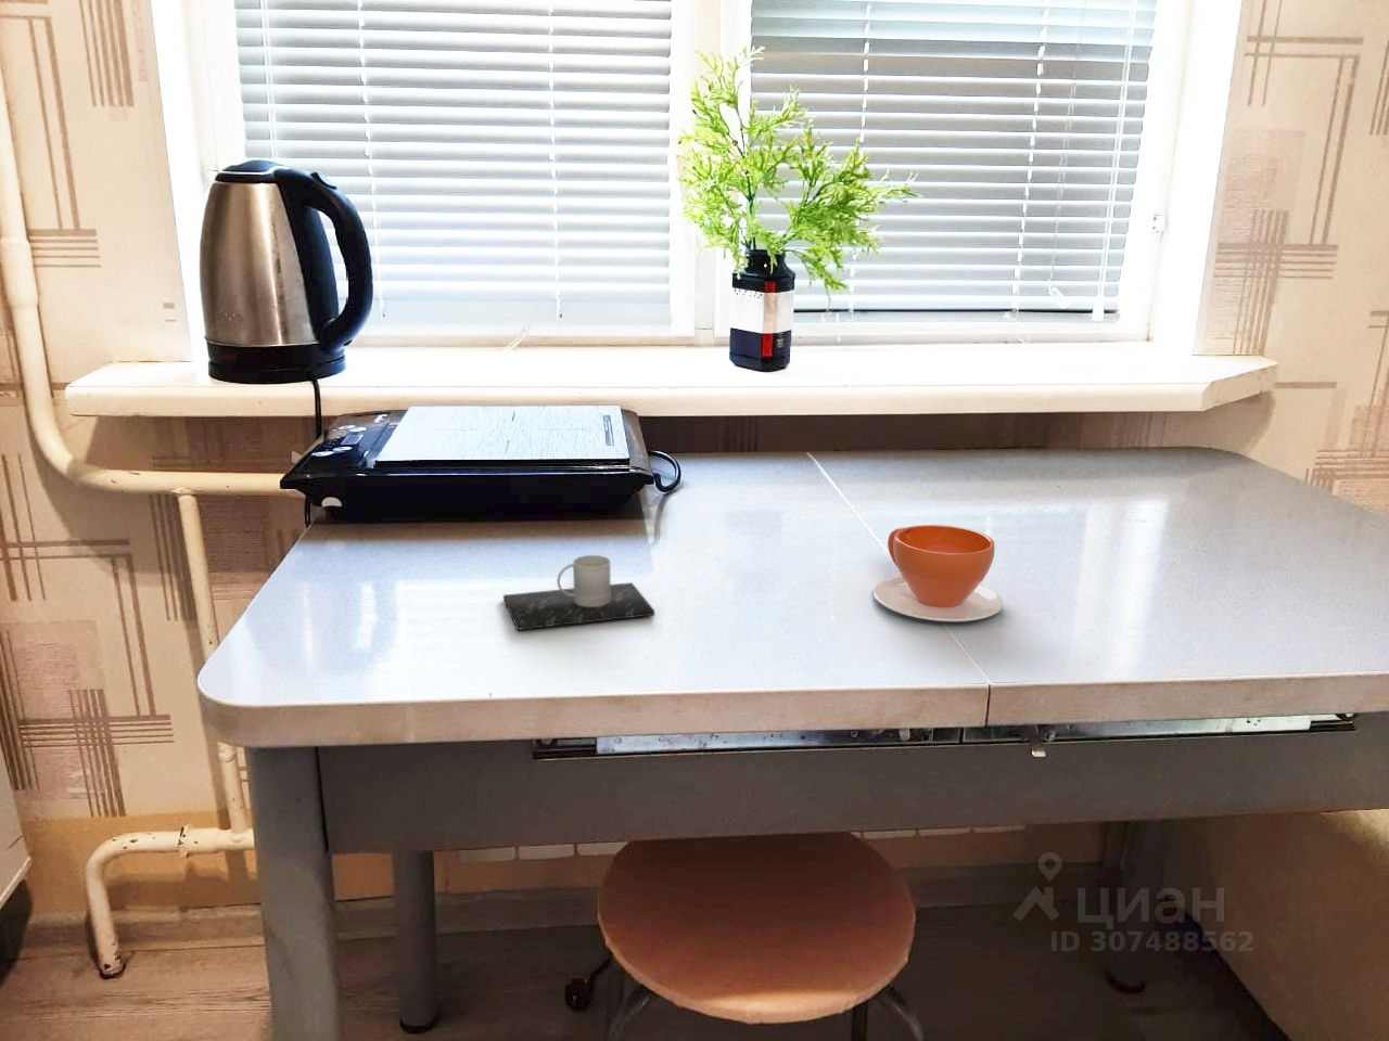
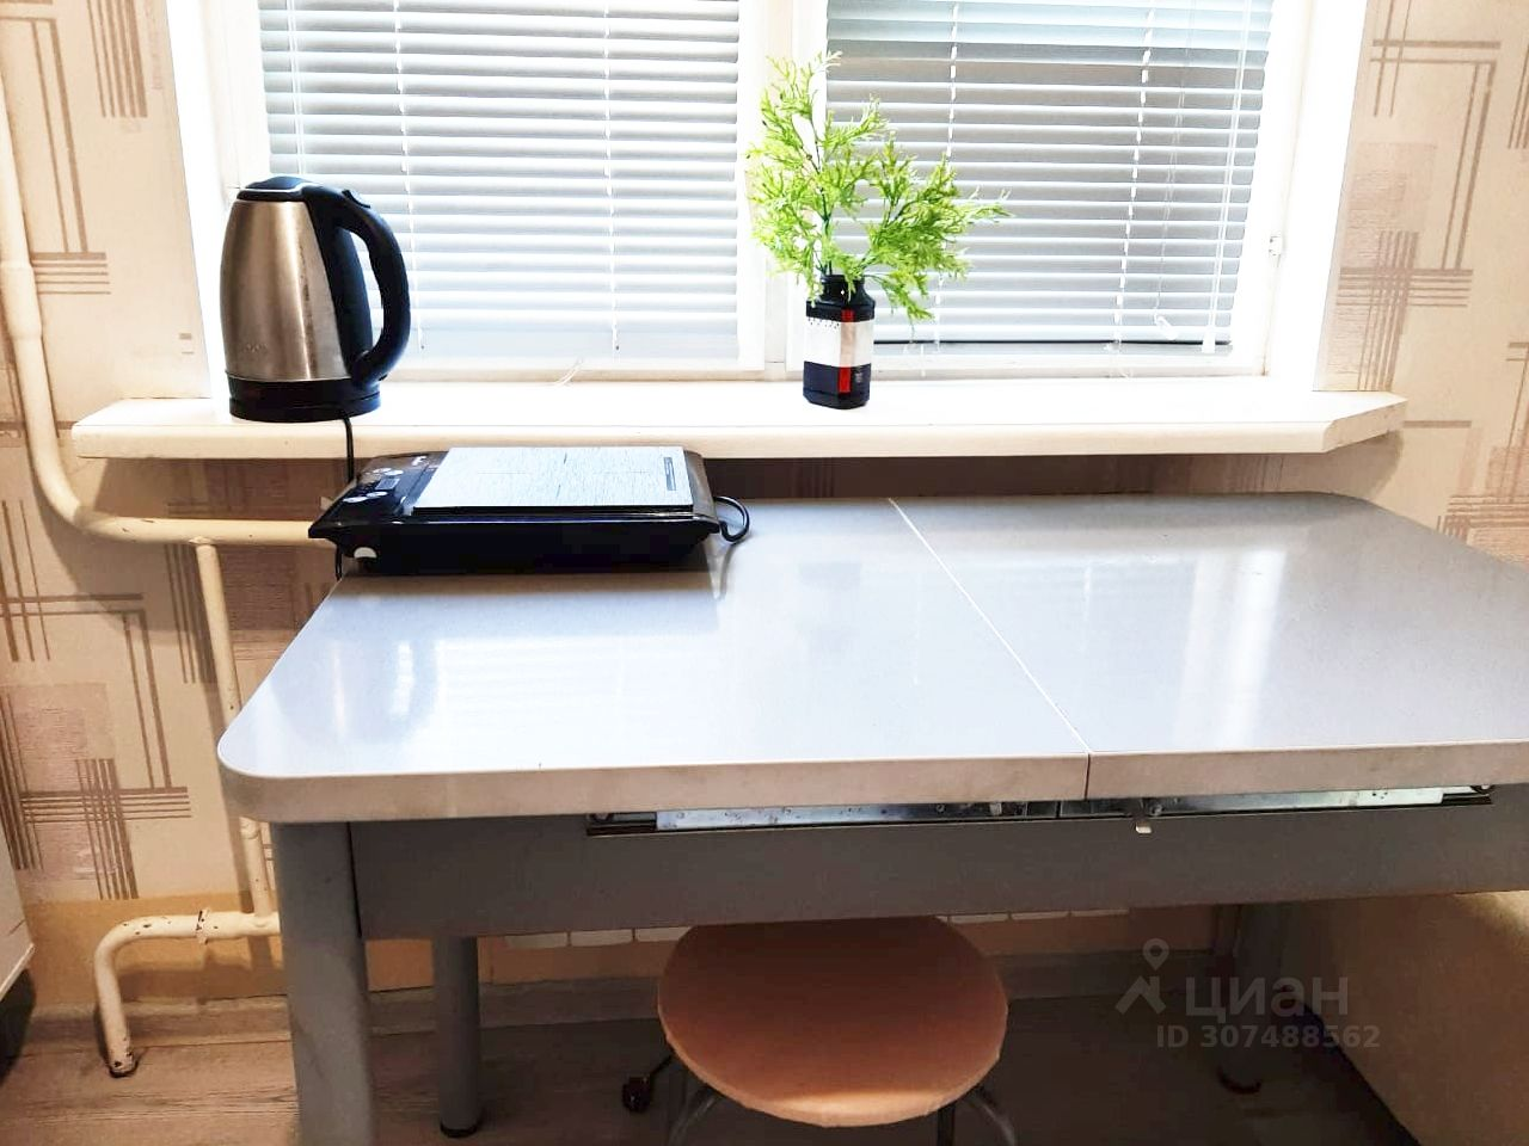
- teacup (937, 570)
- mug (577, 585)
